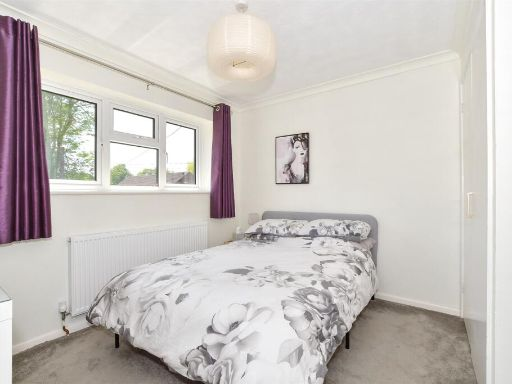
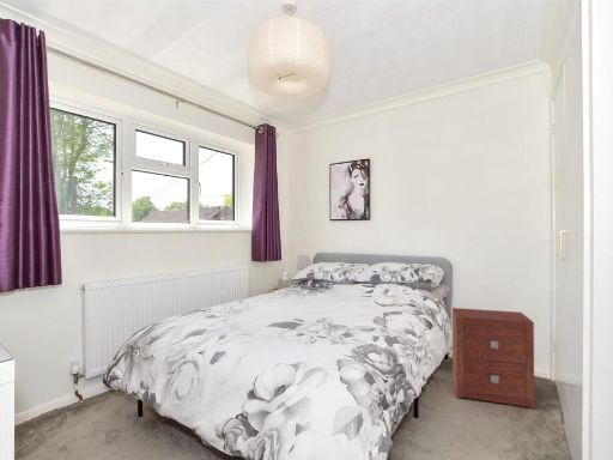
+ nightstand (490, 353)
